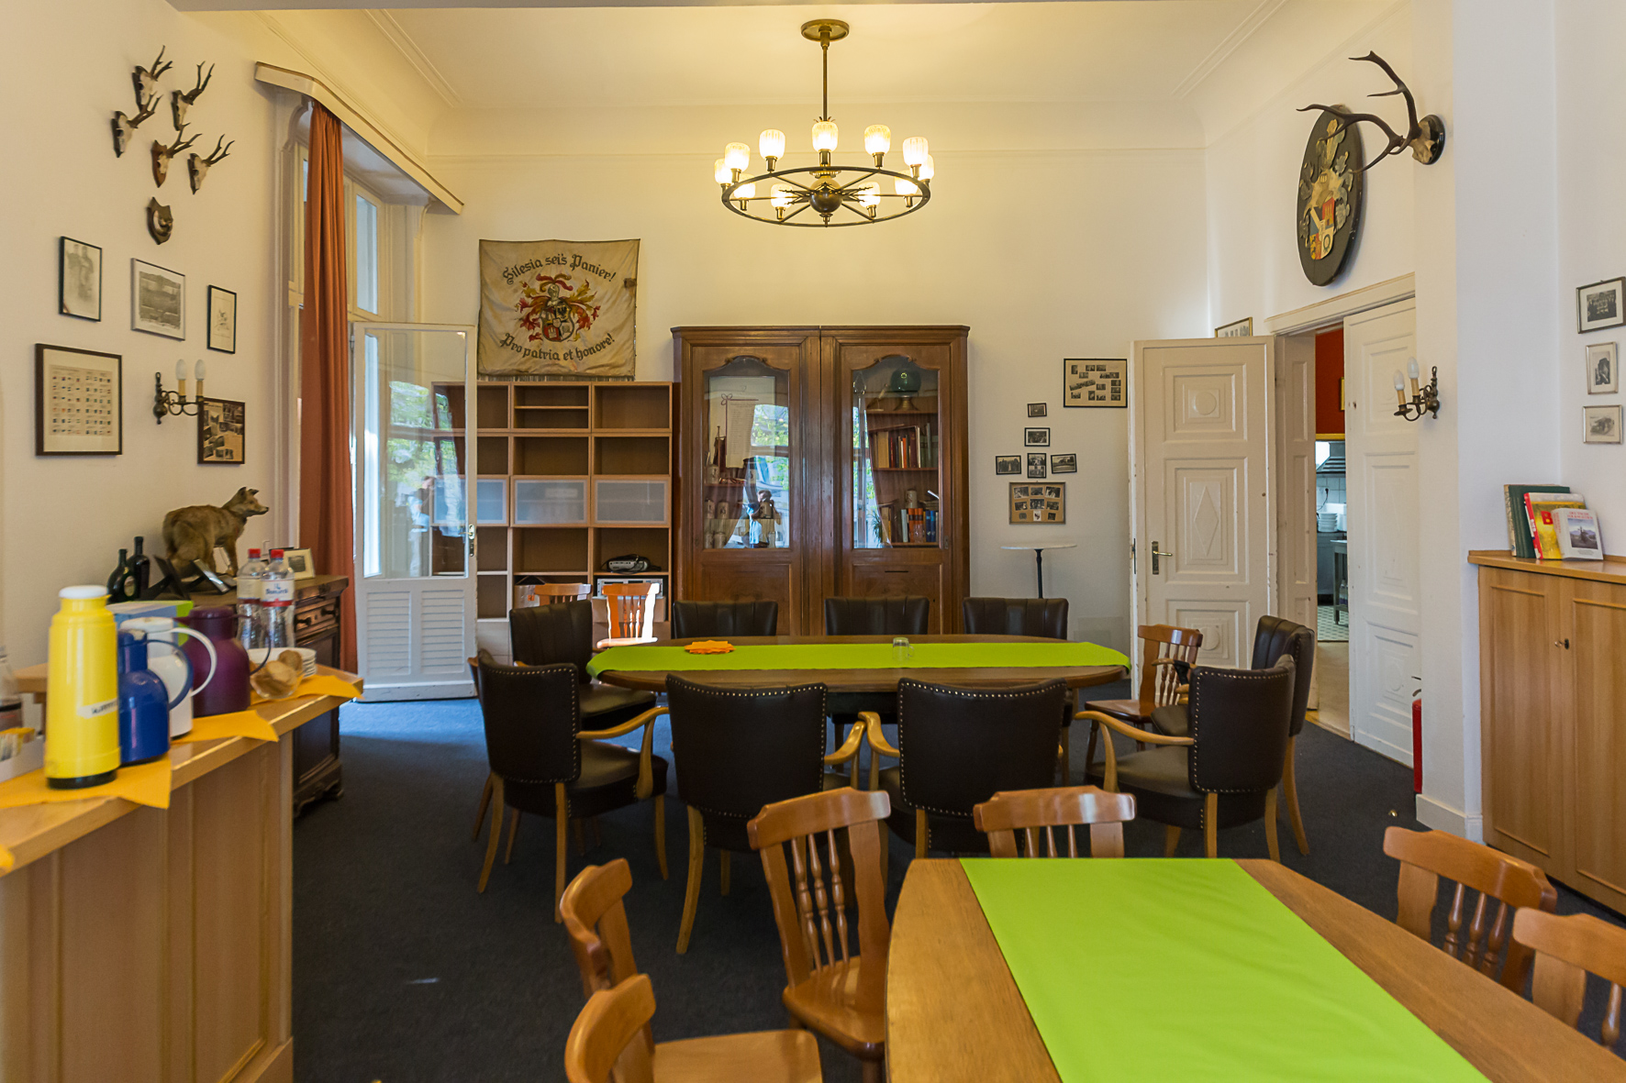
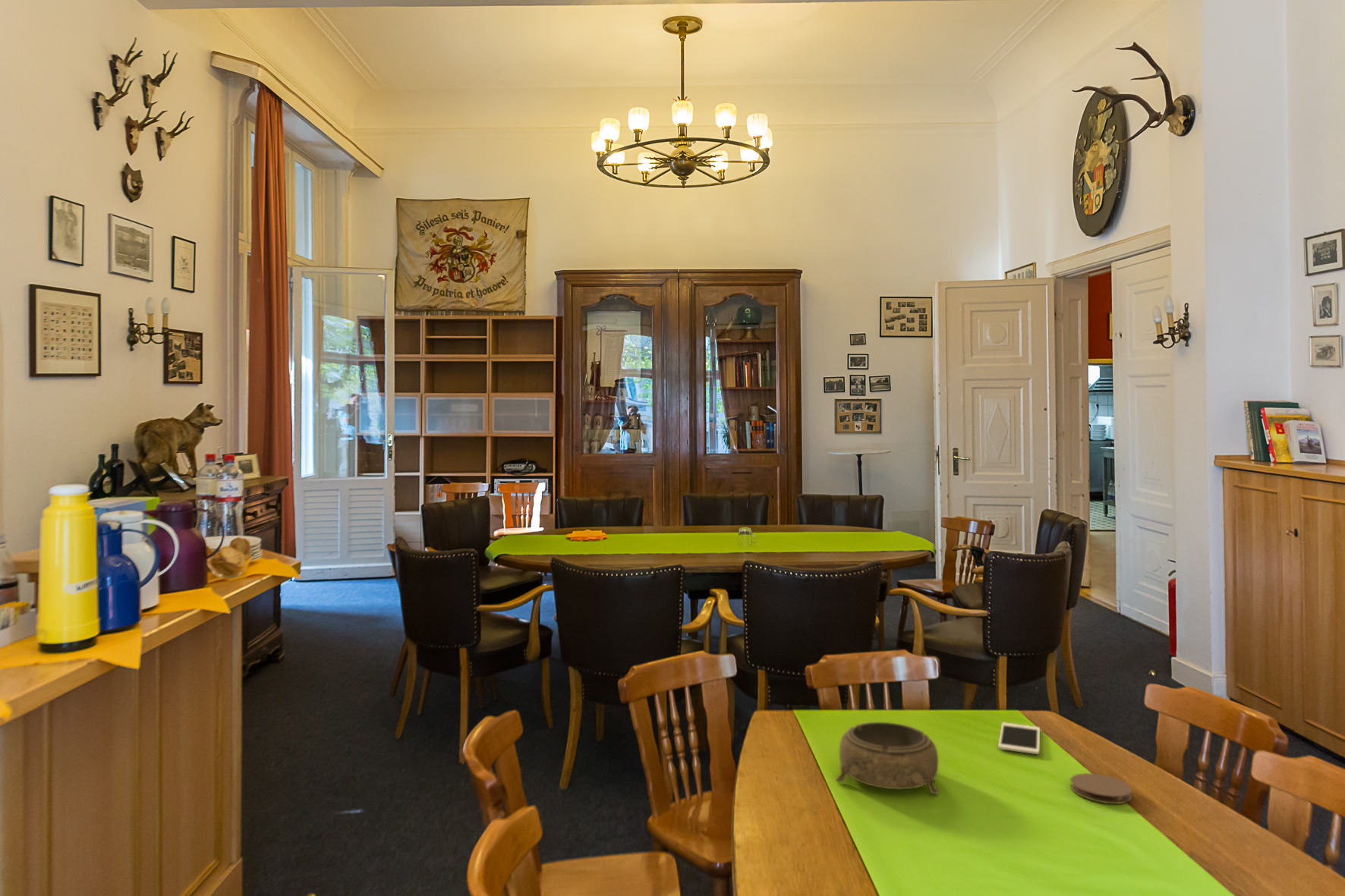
+ coaster (1101, 788)
+ cell phone (1019, 737)
+ decorative bowl (888, 754)
